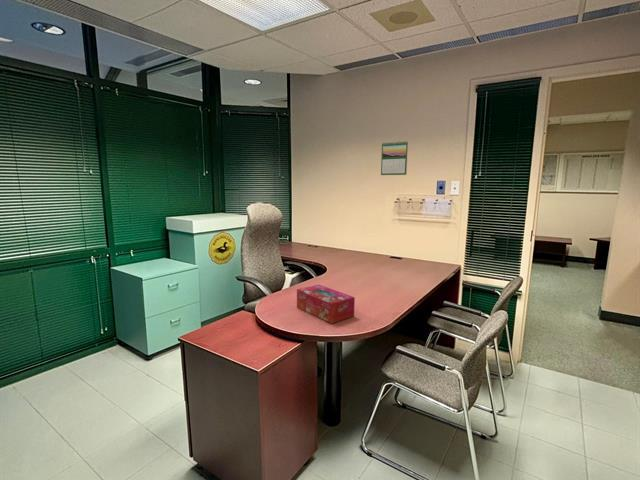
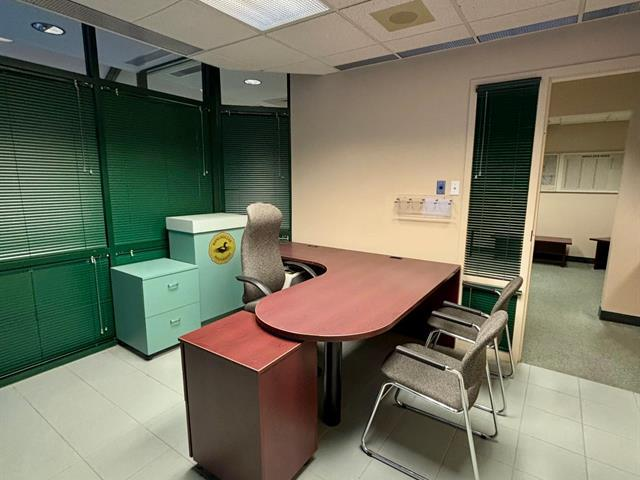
- tissue box (324, 302)
- calendar (394, 158)
